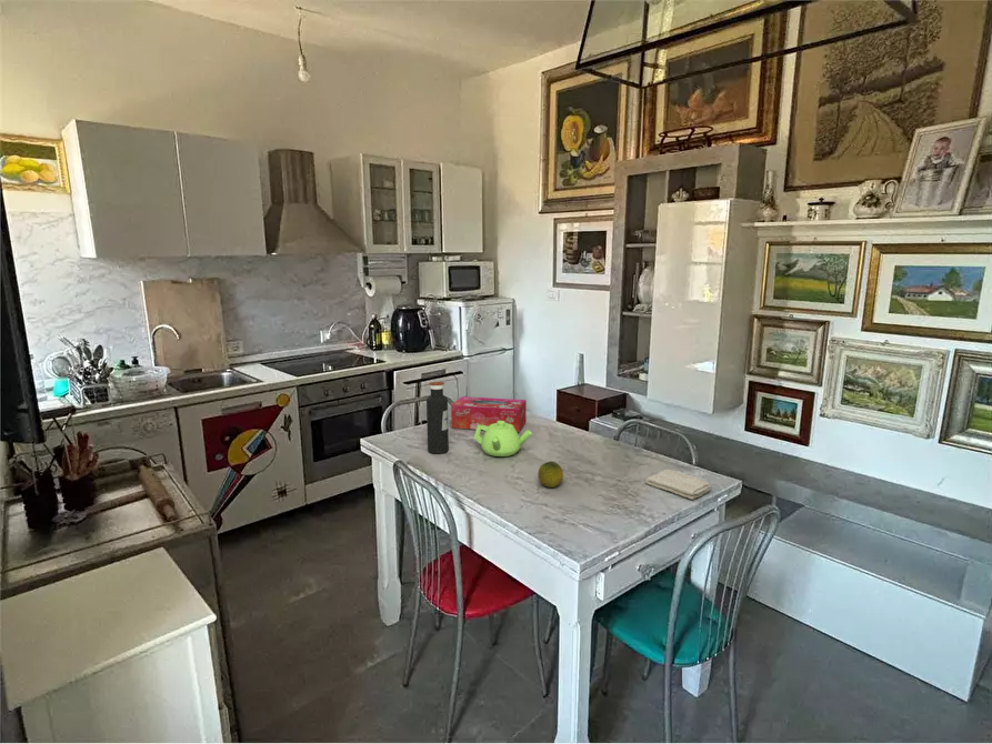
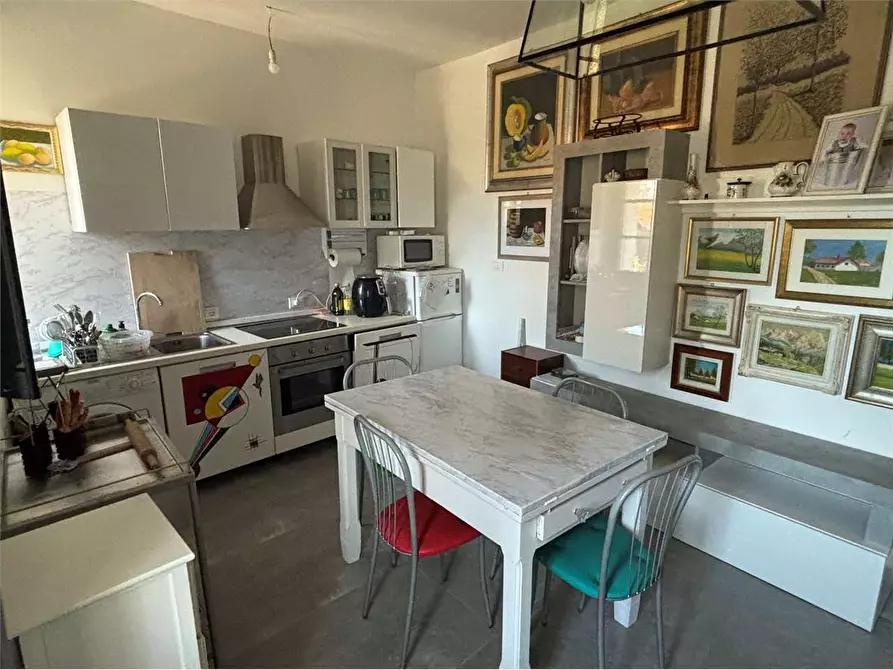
- washcloth (678, 483)
- tissue box (489, 413)
- teapot (501, 439)
- water bottle (437, 416)
- fruit (550, 473)
